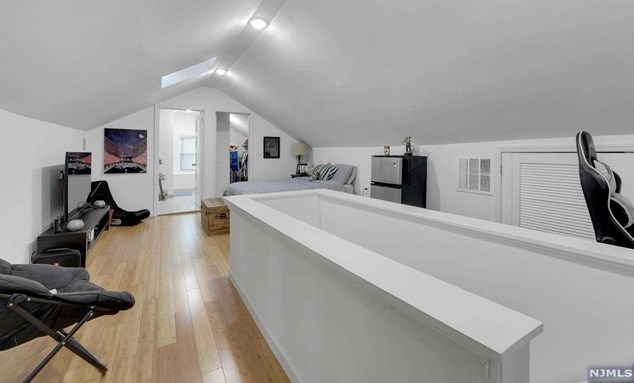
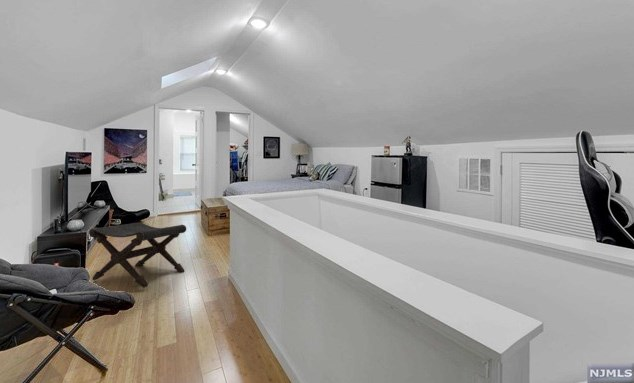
+ footstool (140, 251)
